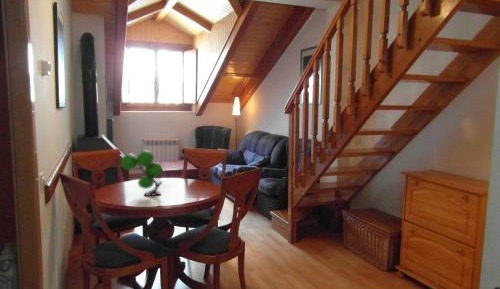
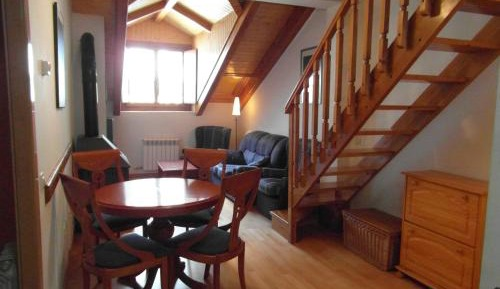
- plant (143, 171)
